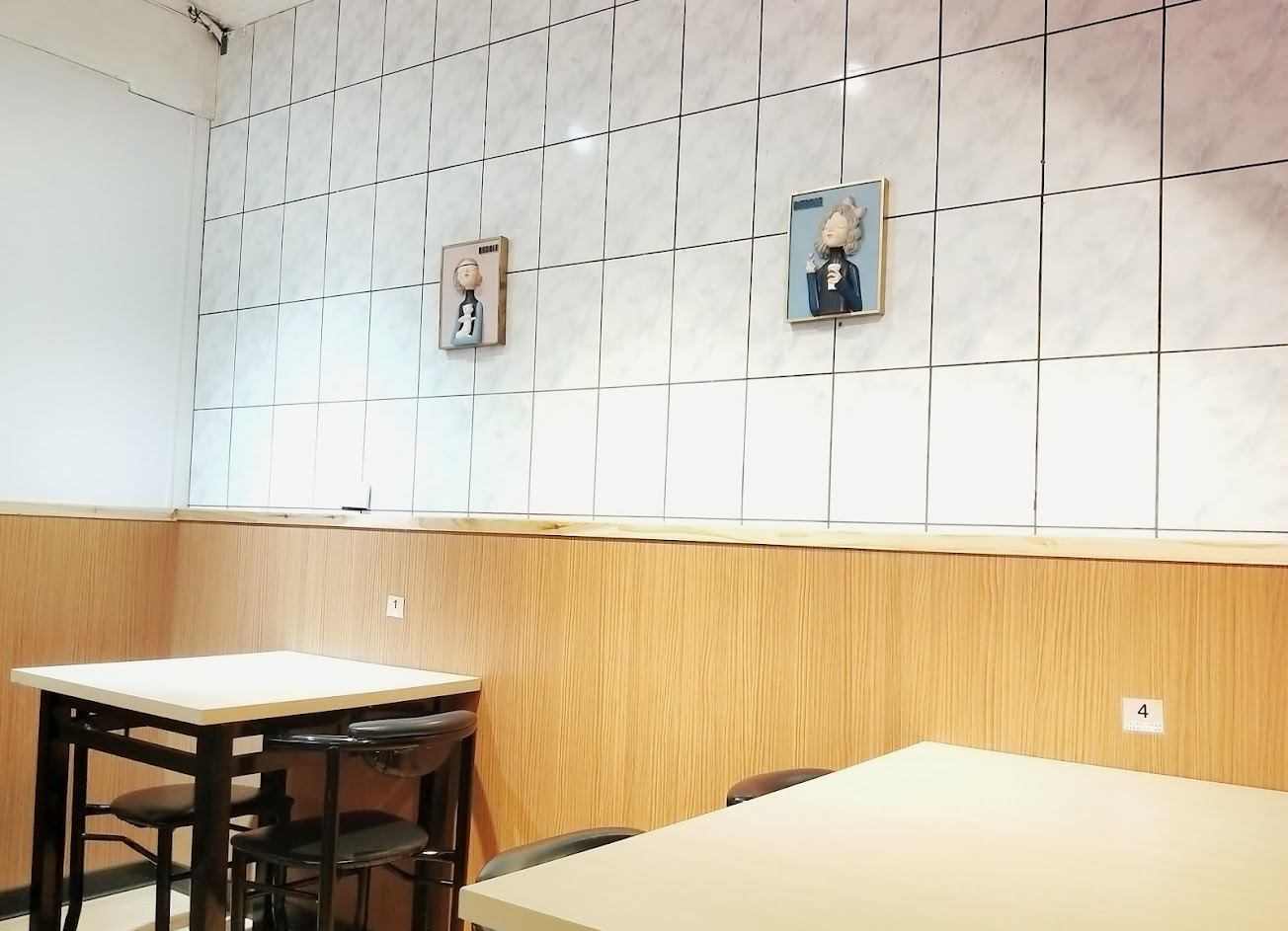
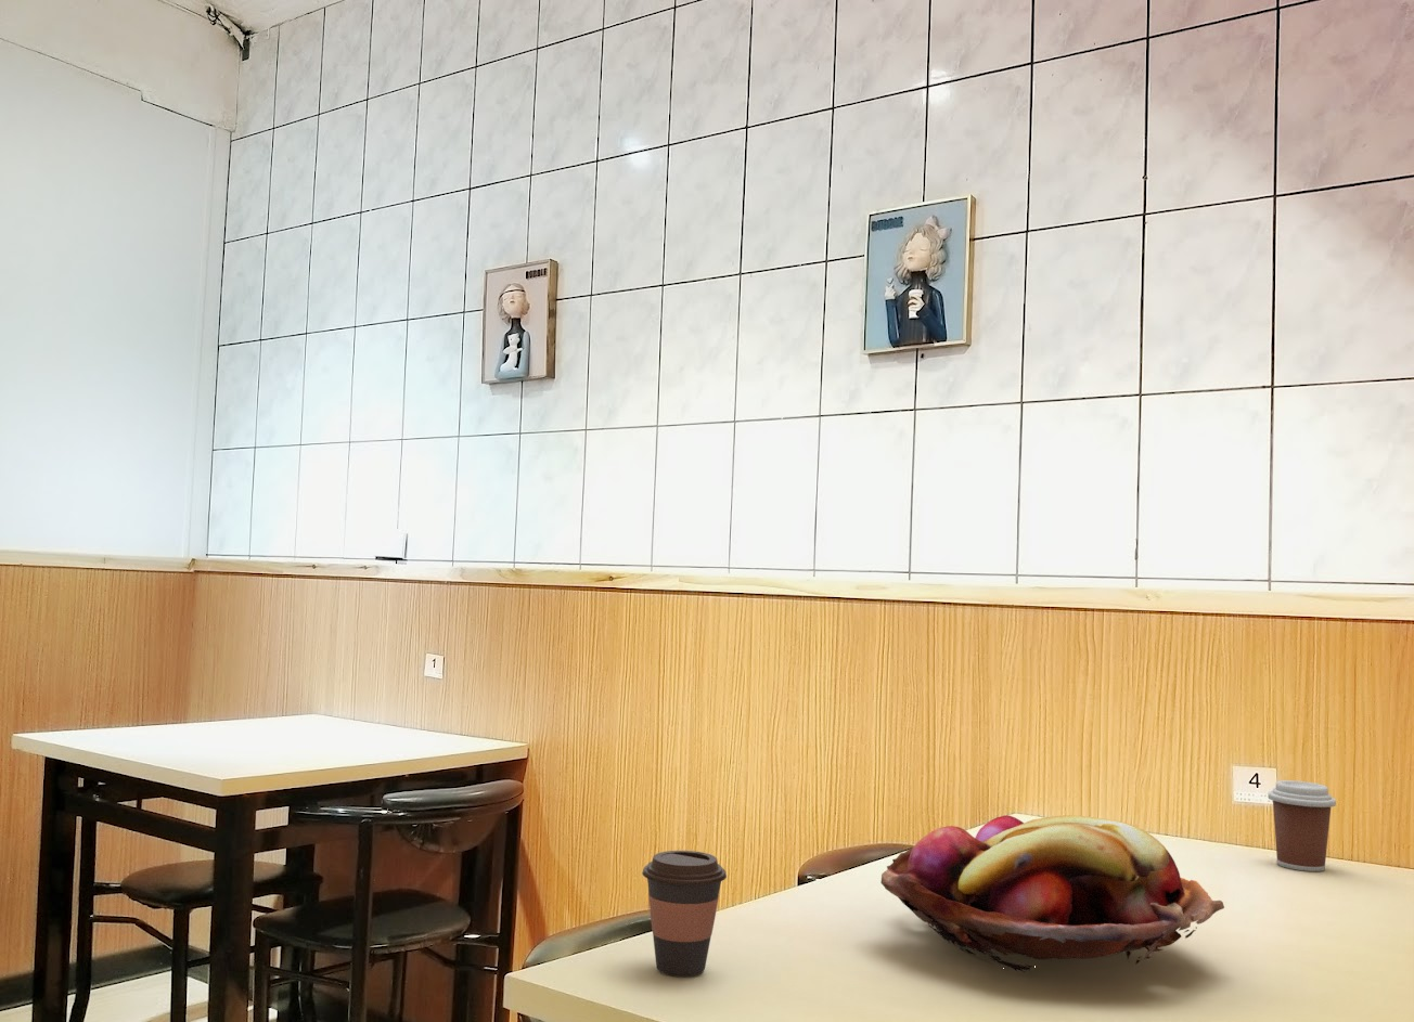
+ fruit basket (1045, 880)
+ coffee cup (682, 912)
+ coffee cup (1301, 824)
